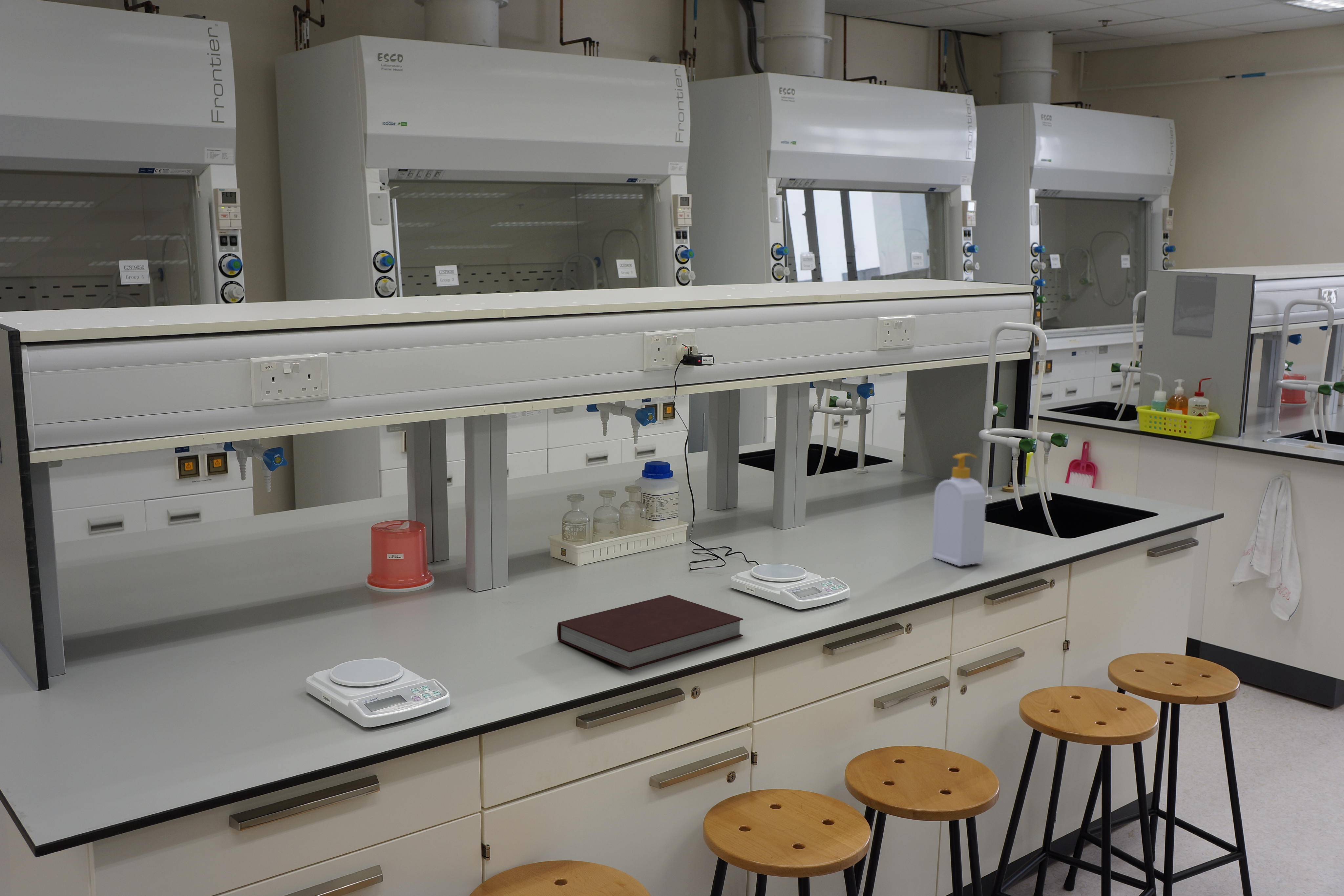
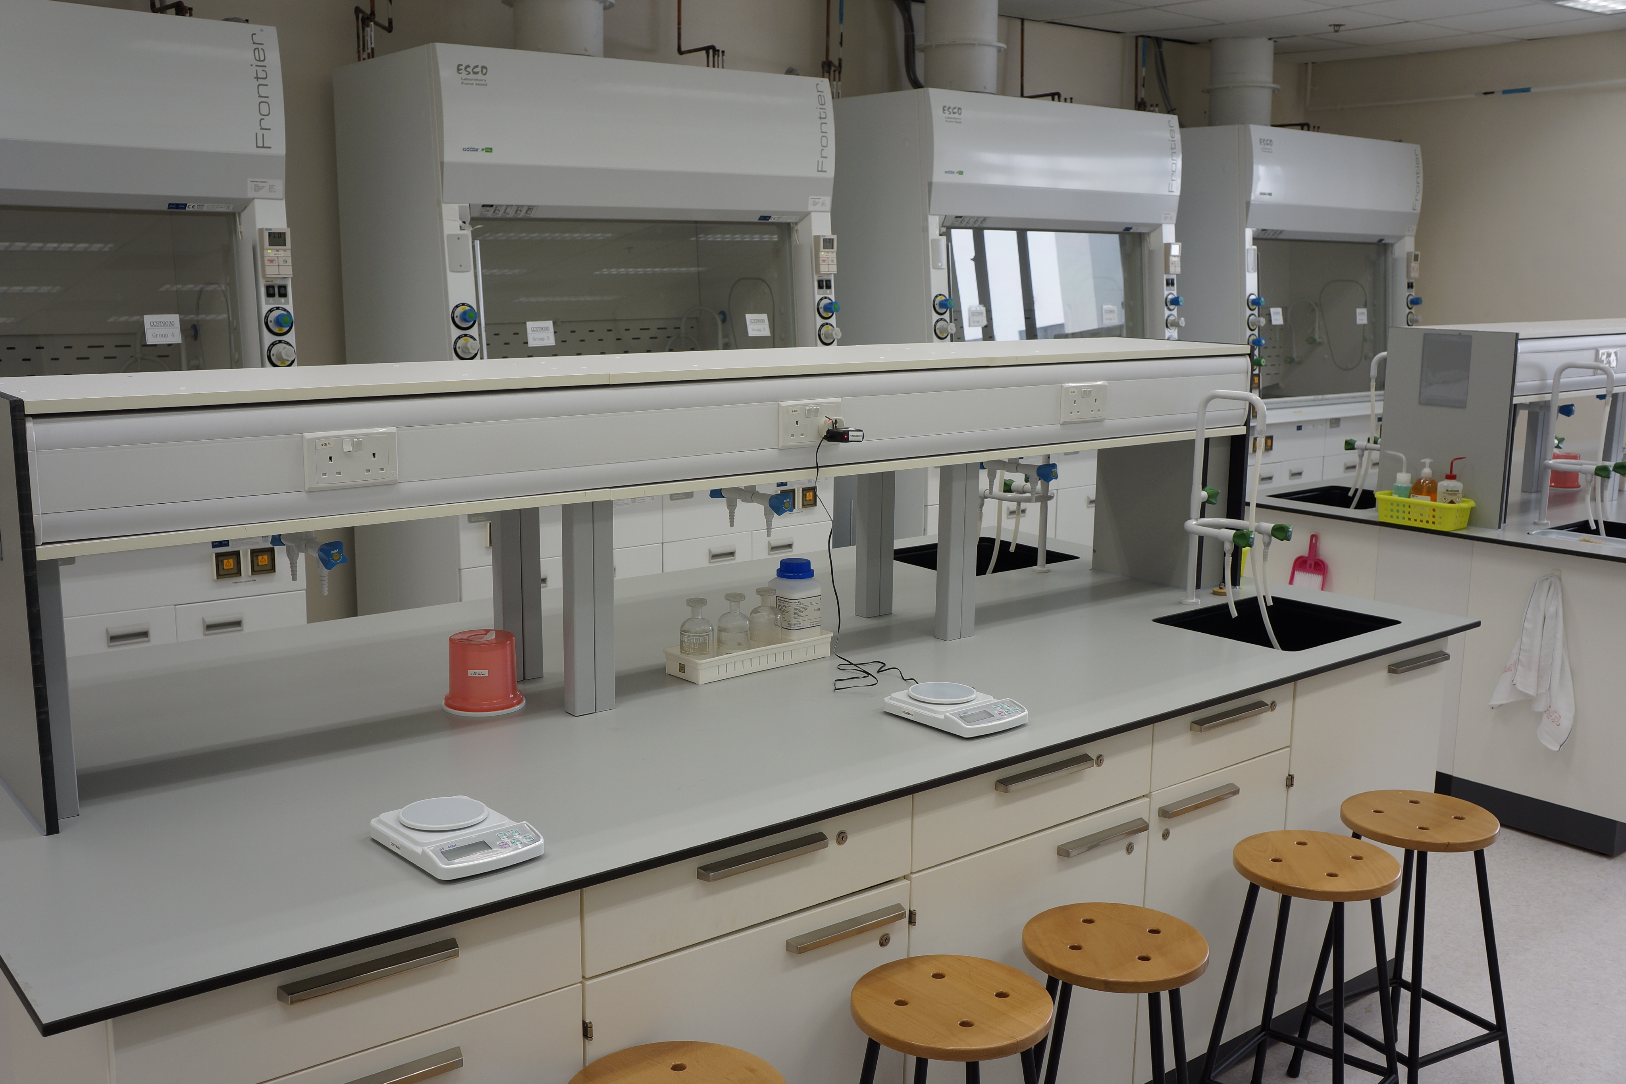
- notebook (651, 629)
- soap bottle (961, 507)
